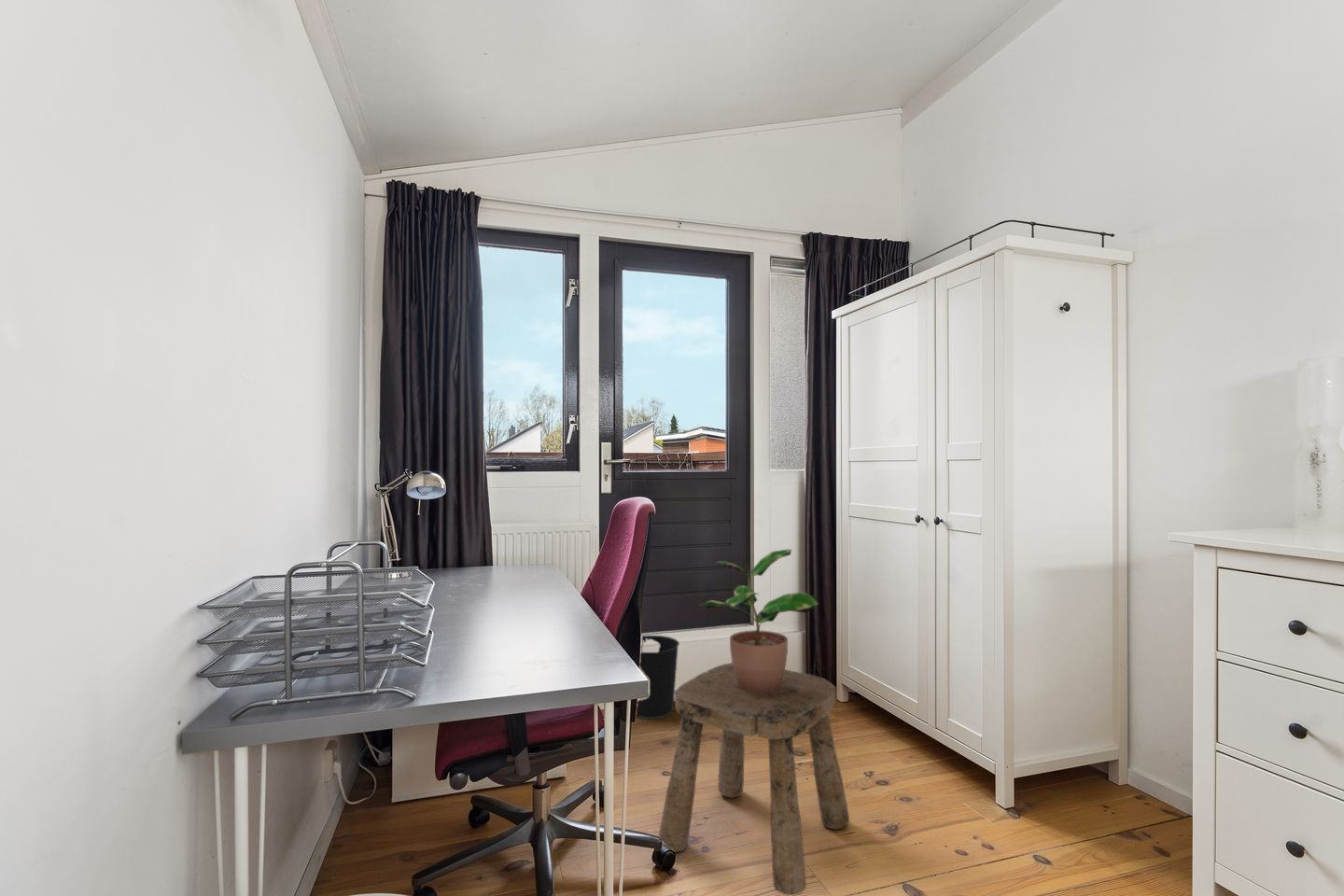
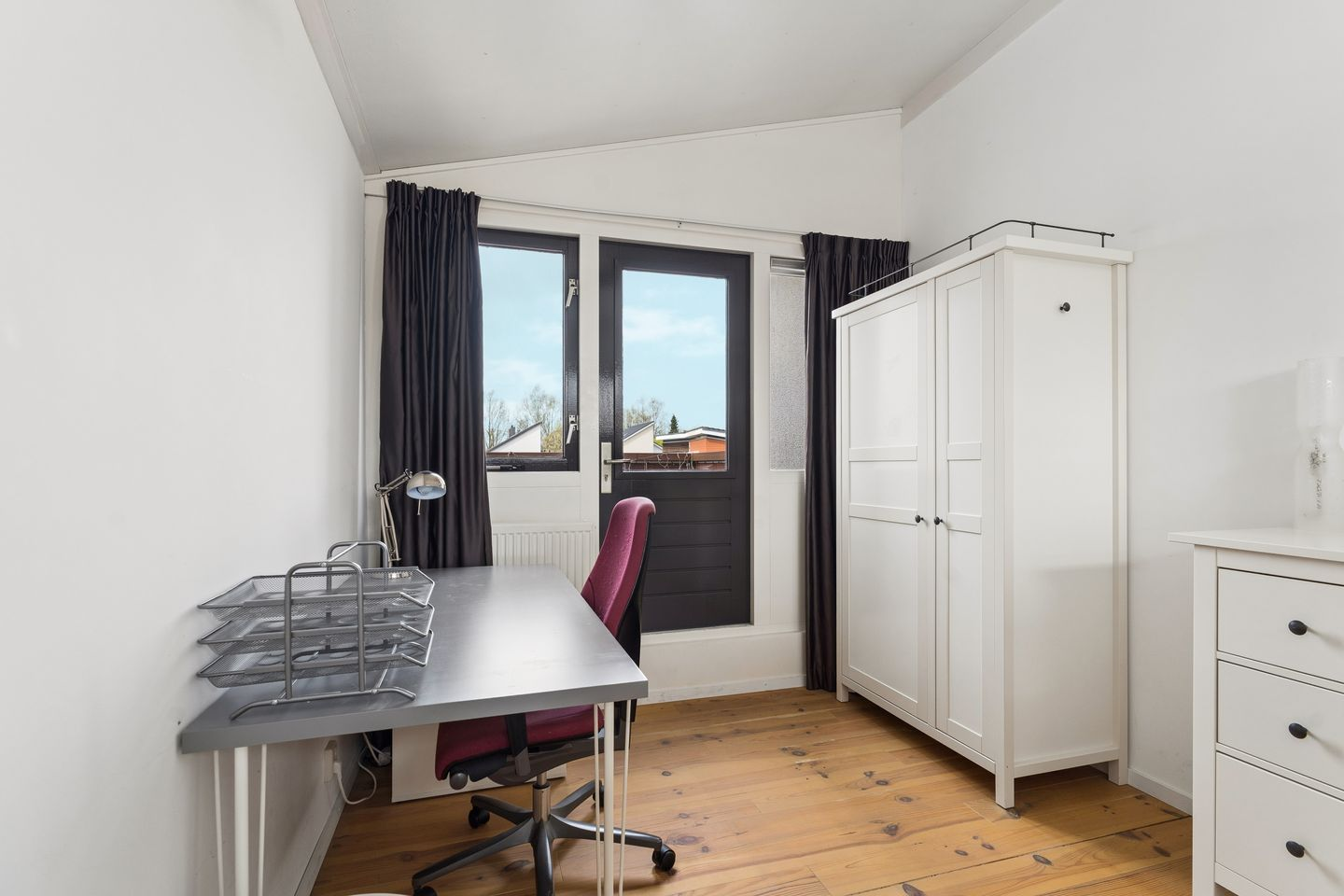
- wastebasket (650, 677)
- stool (743, 761)
- potted plant (755, 619)
